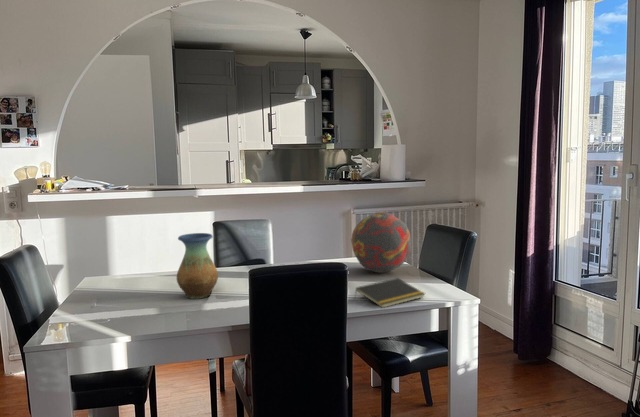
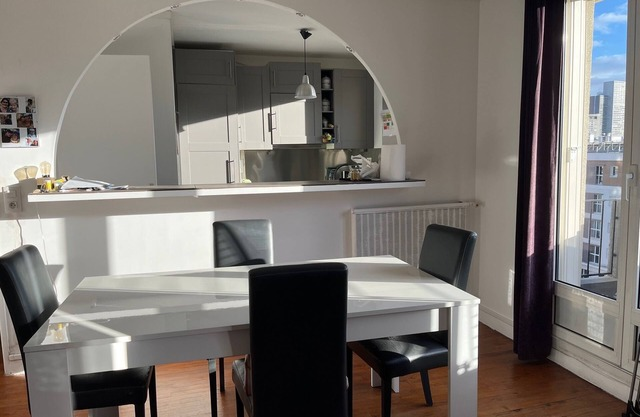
- decorative orb (381, 242)
- vase (196, 265)
- notepad (390, 291)
